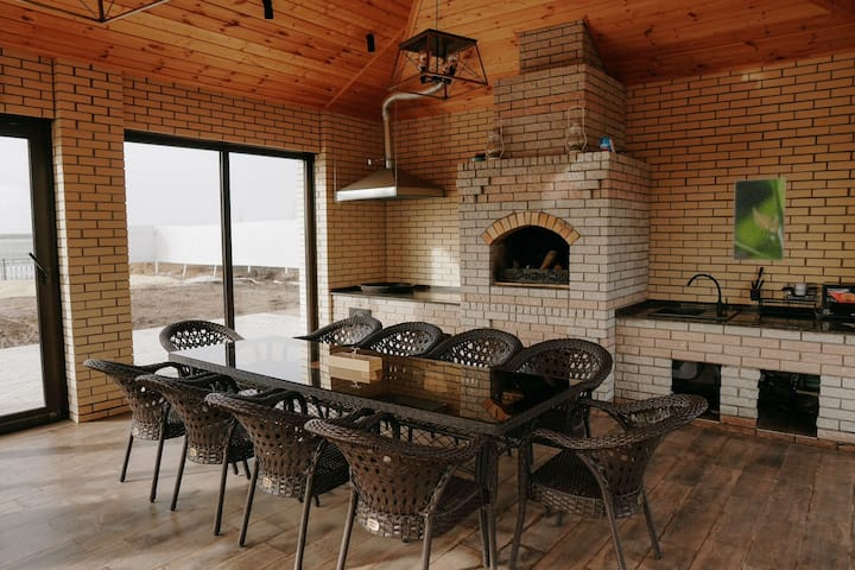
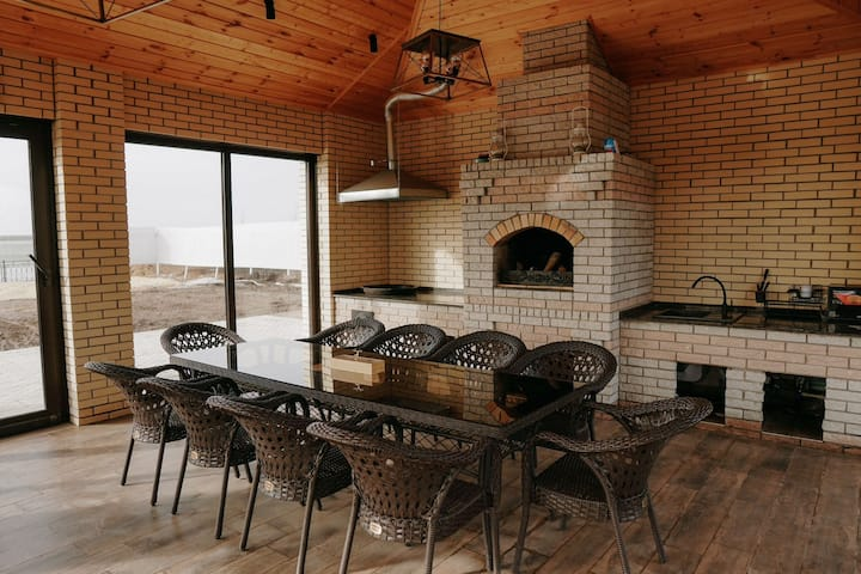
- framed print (759, 220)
